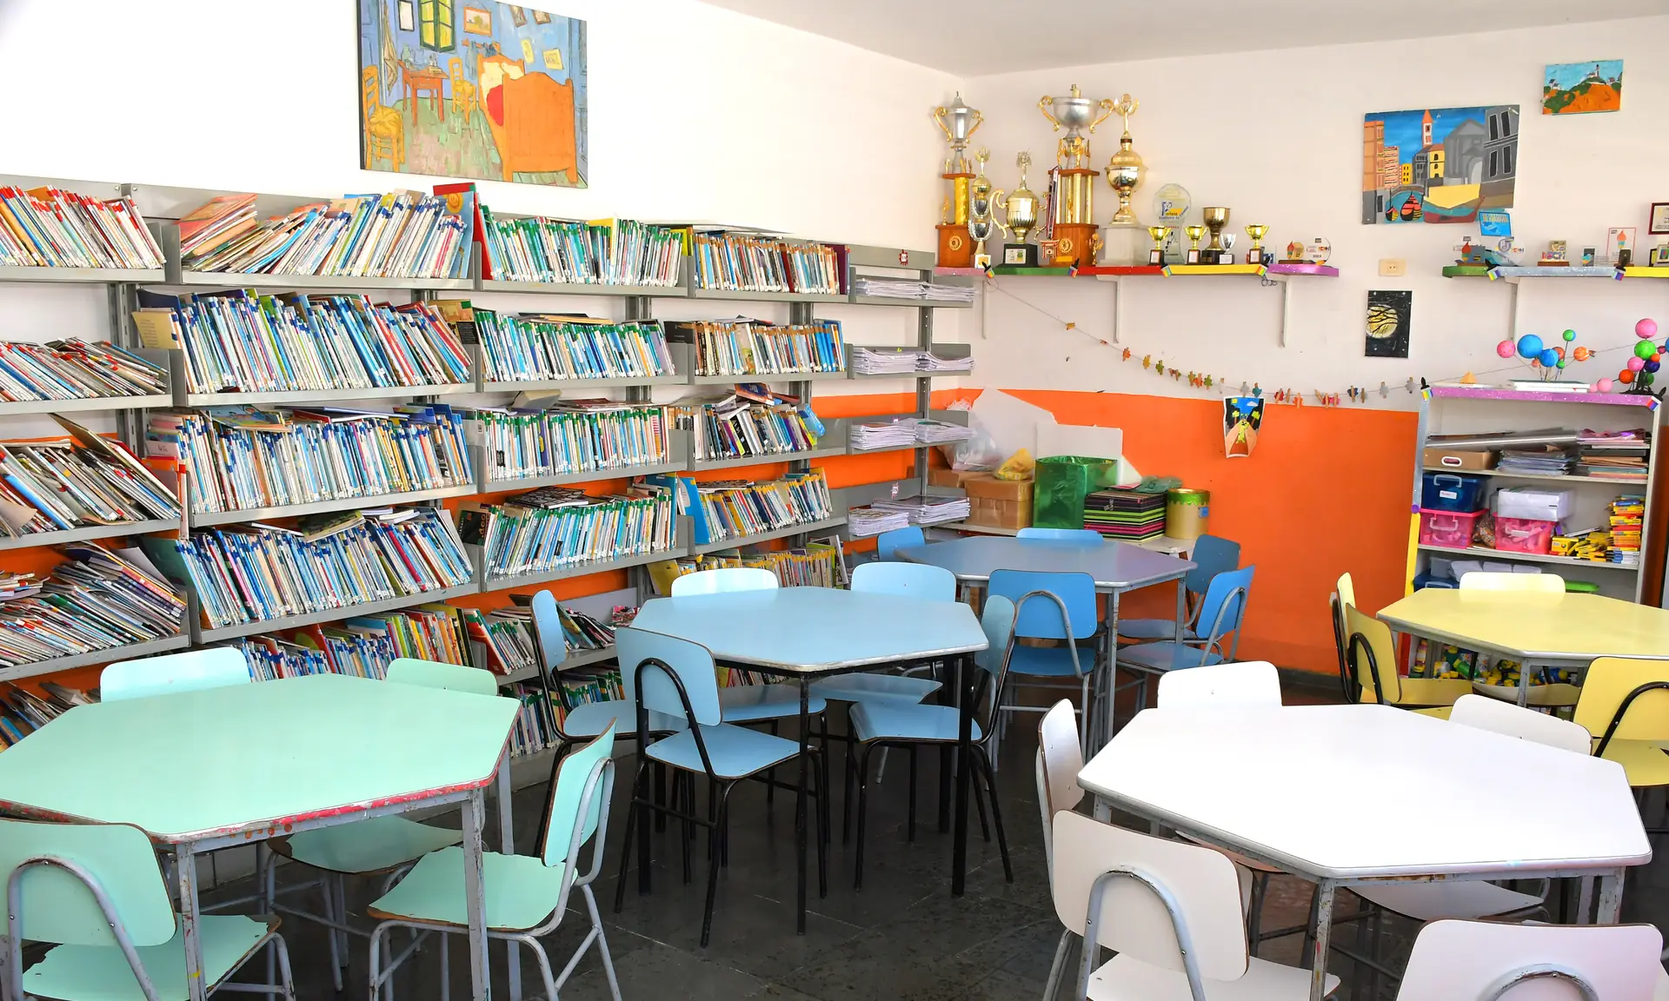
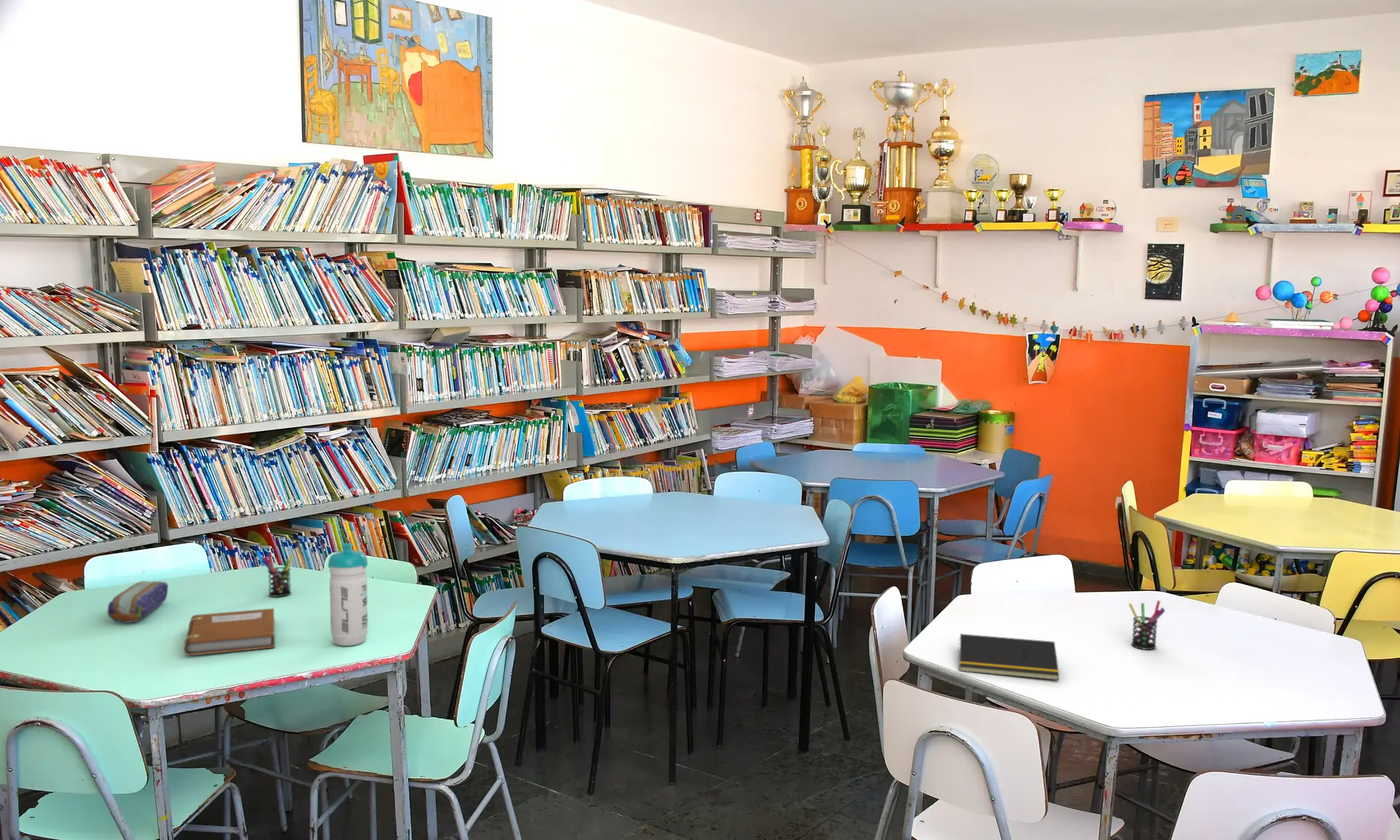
+ pencil case (138, 600)
+ notebook (231, 630)
+ pen holder (279, 573)
+ pen holder (1146, 623)
+ notepad (1008, 656)
+ water bottle (349, 592)
